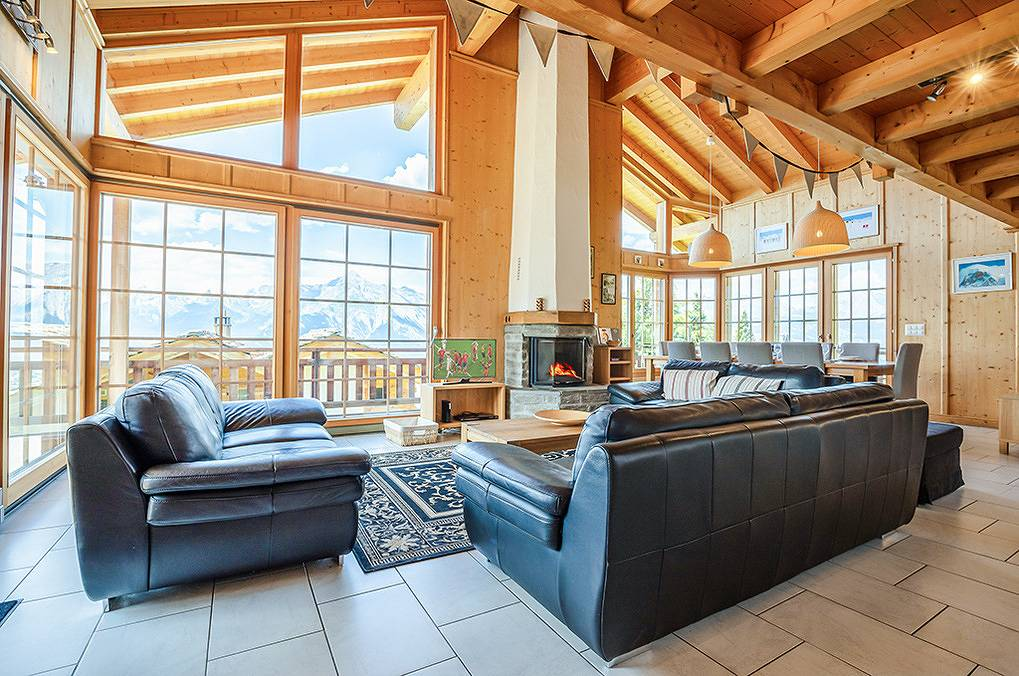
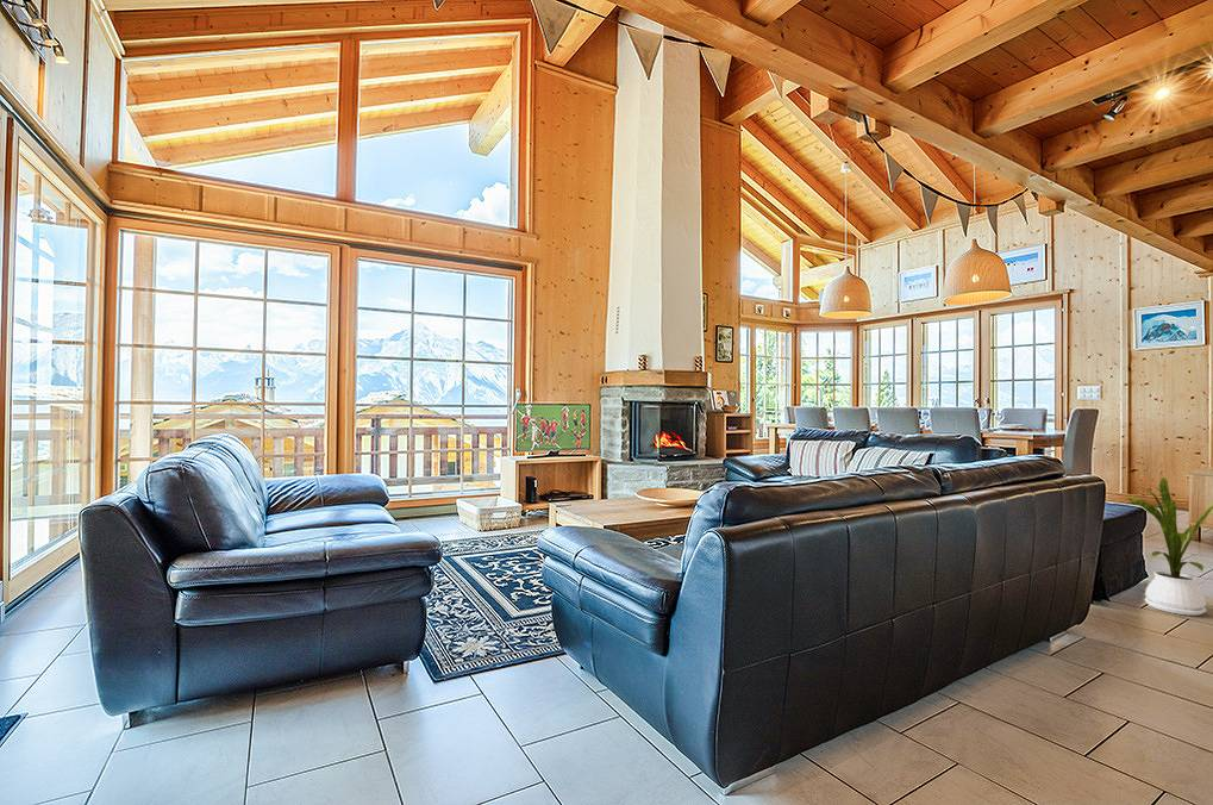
+ house plant (1171, 542)
